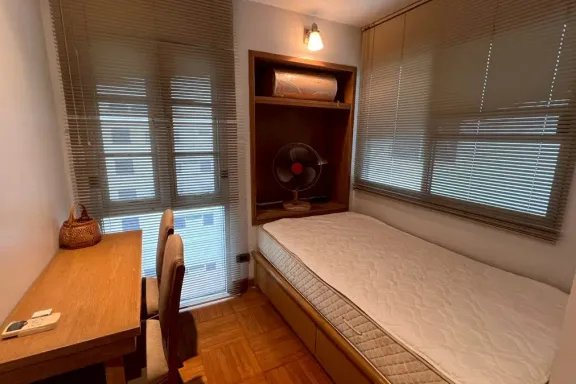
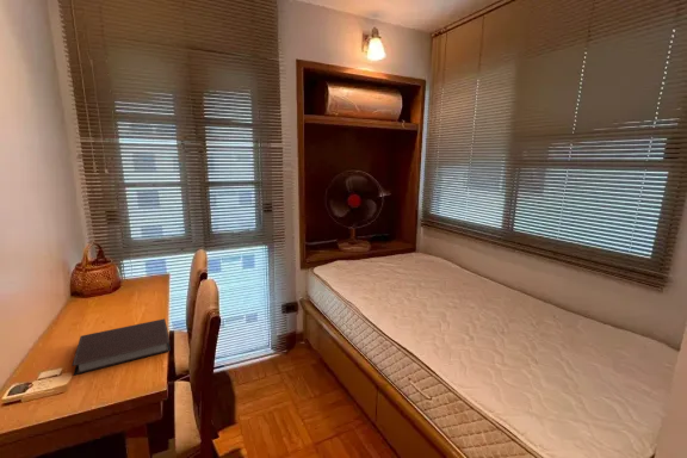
+ notebook (125, 342)
